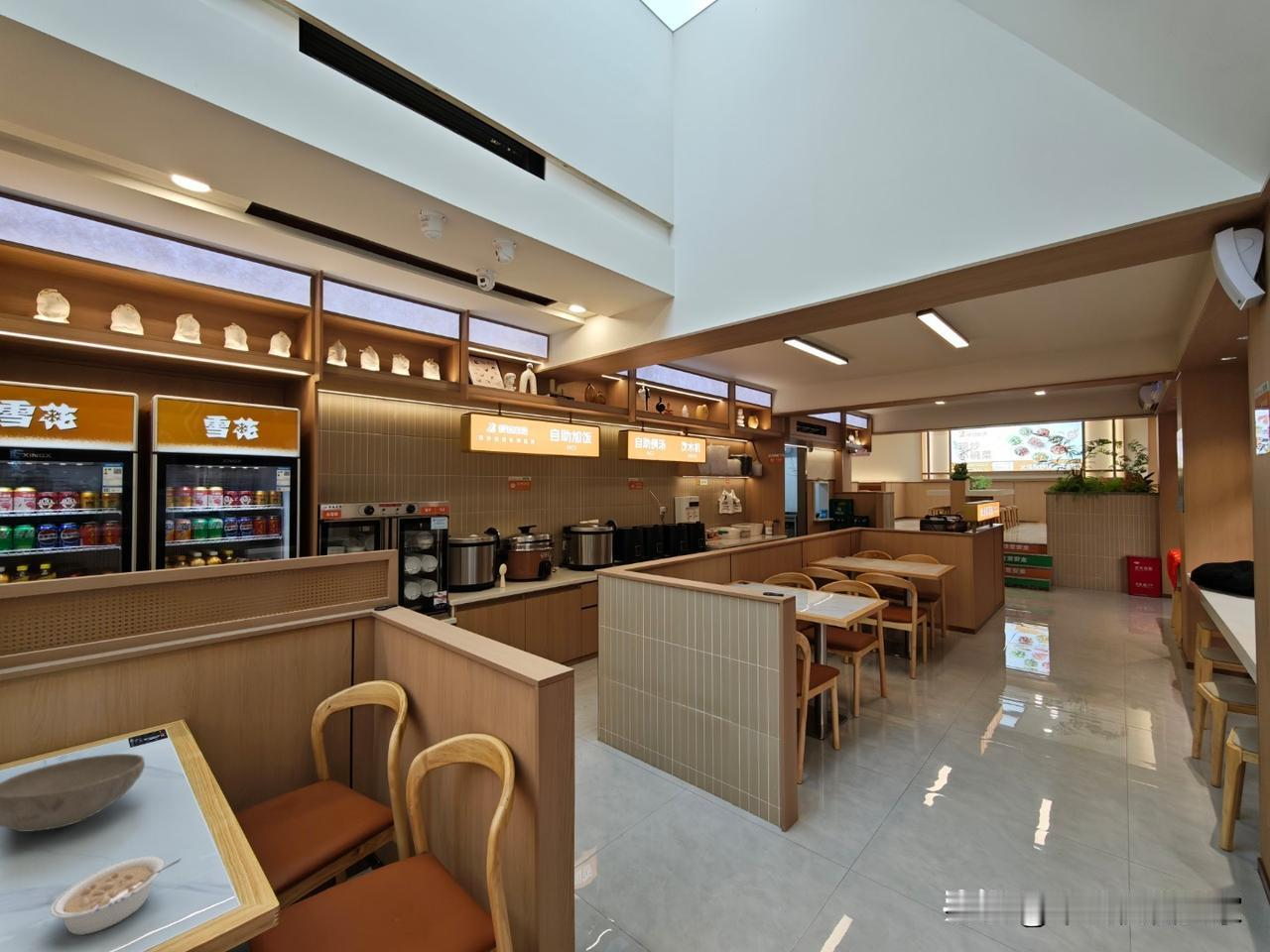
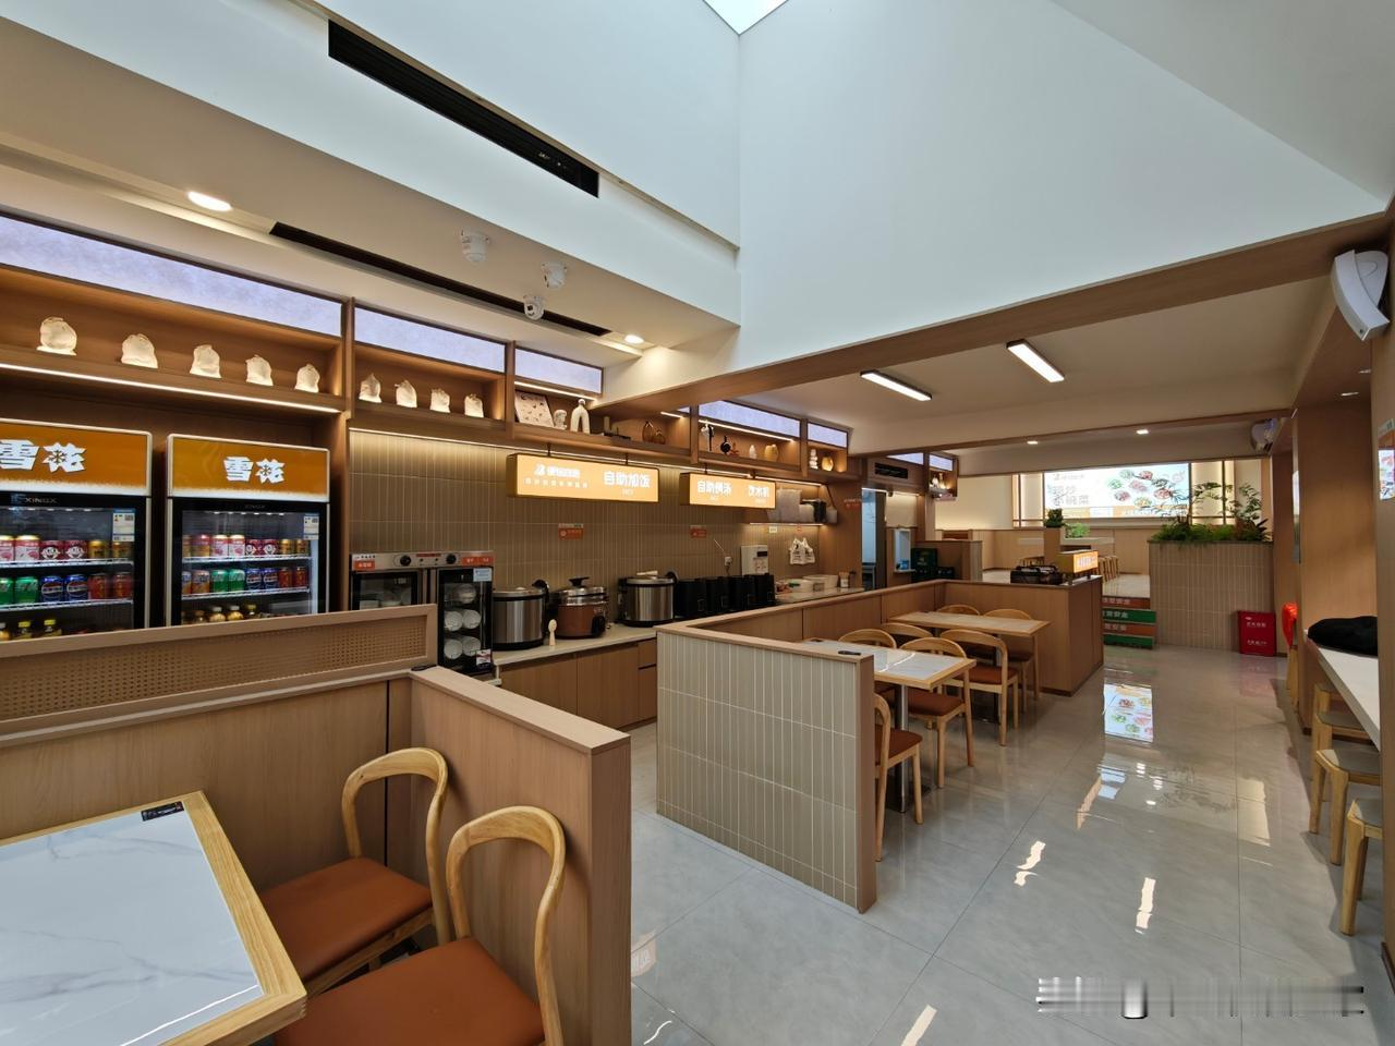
- bowl (70, 791)
- legume (114, 892)
